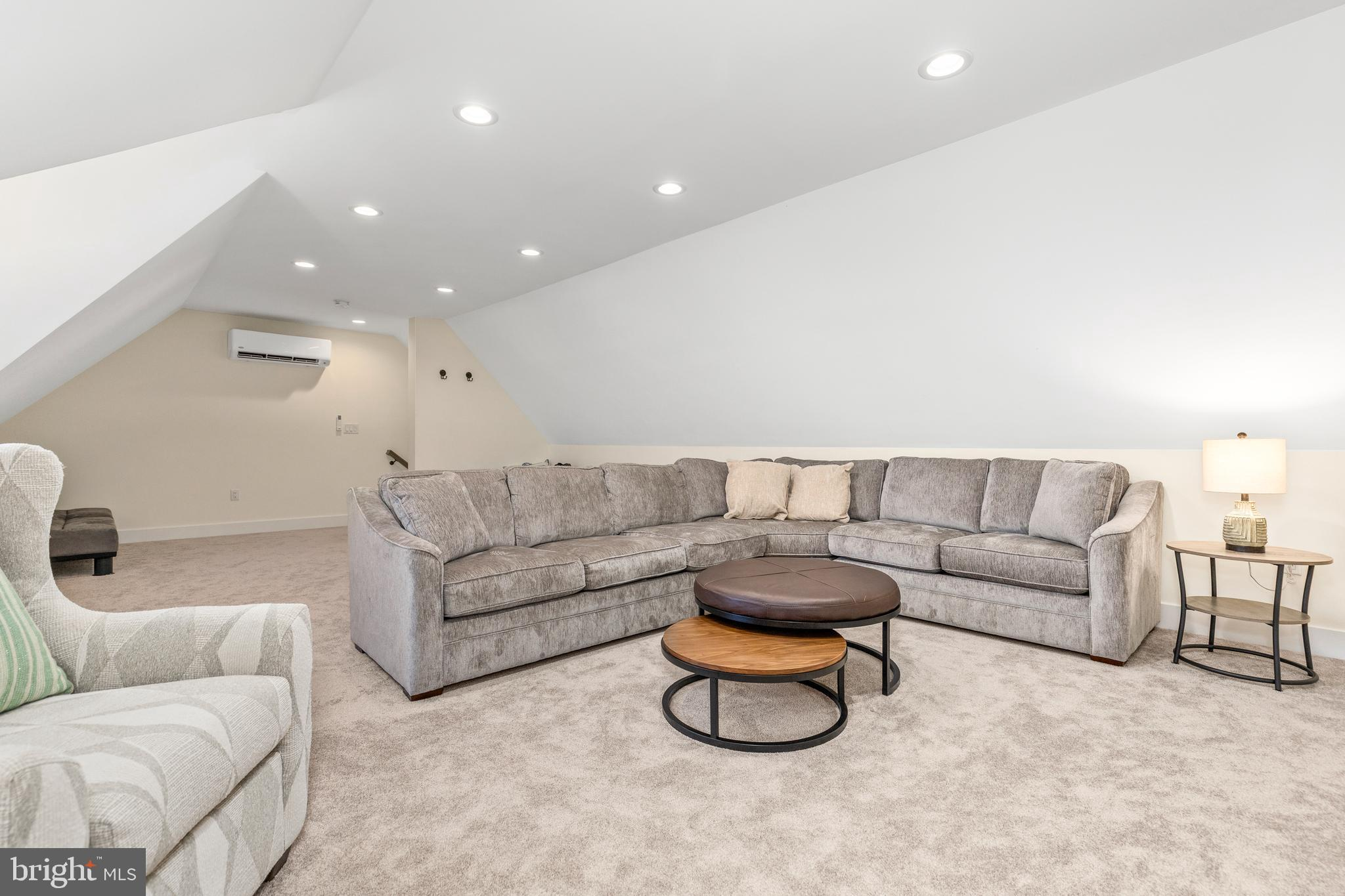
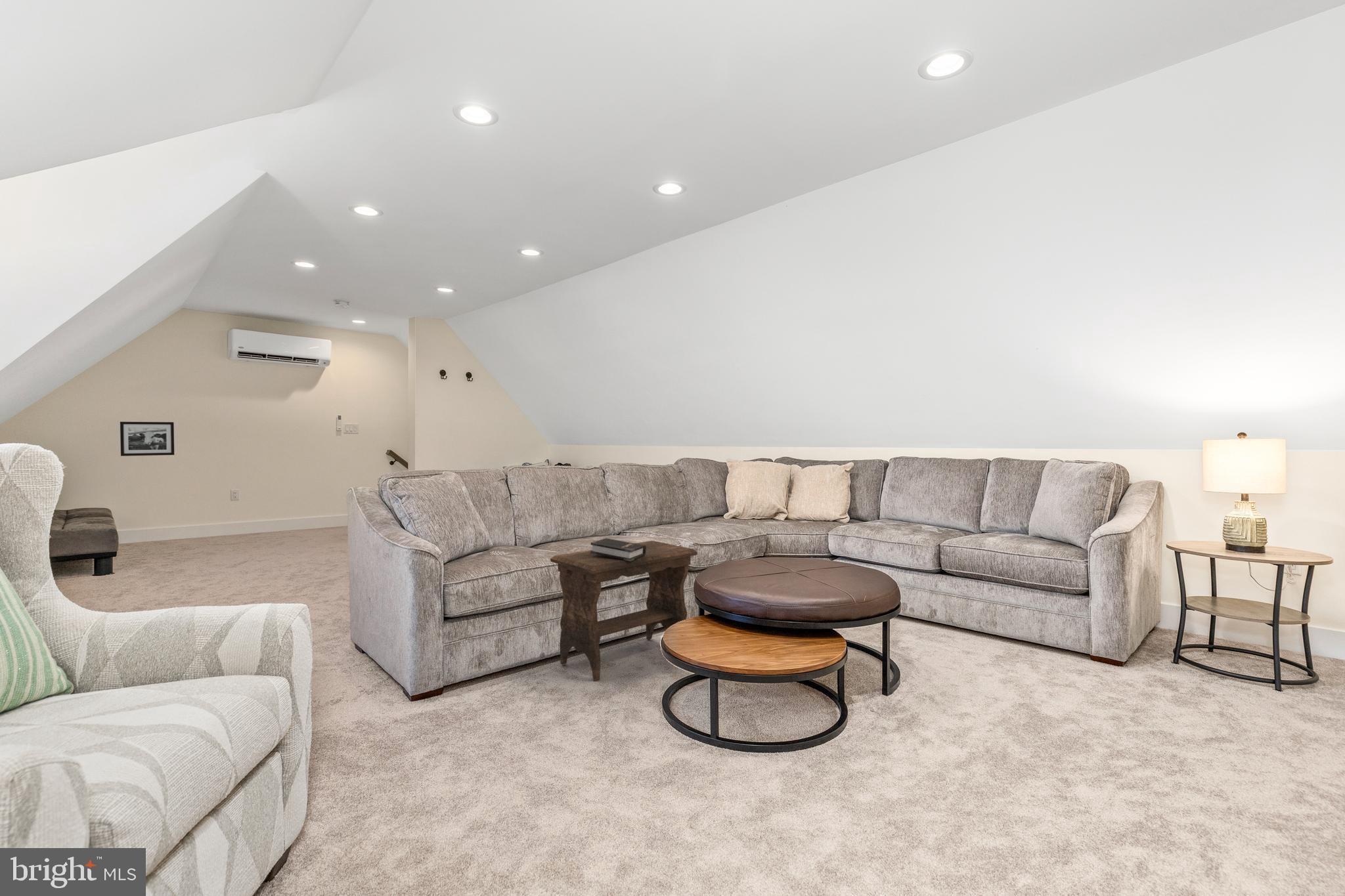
+ picture frame (148, 438)
+ hardback book (618, 550)
+ footstool (628, 614)
